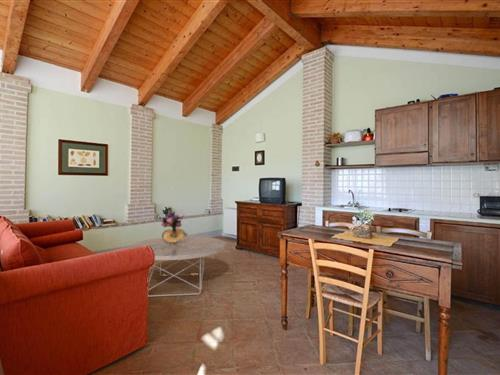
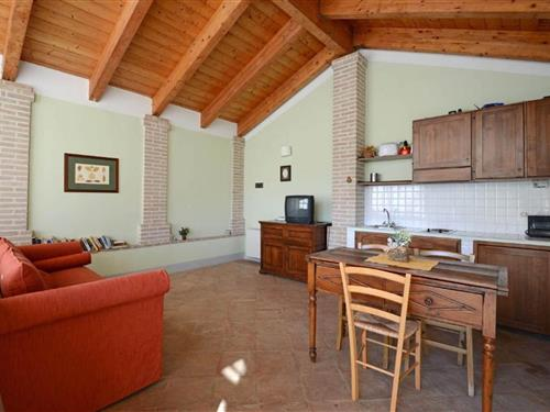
- coffee table (176, 262)
- bouquet (173, 225)
